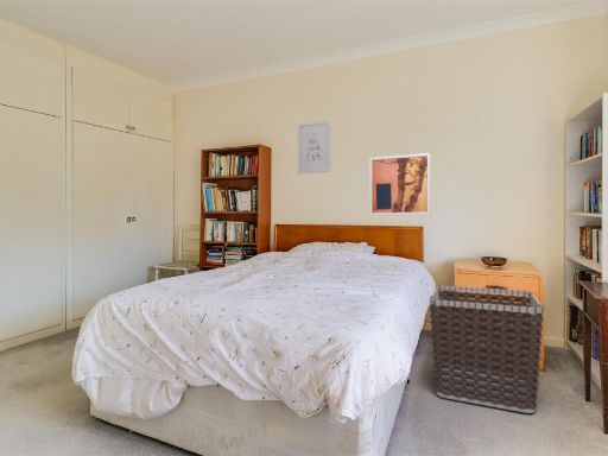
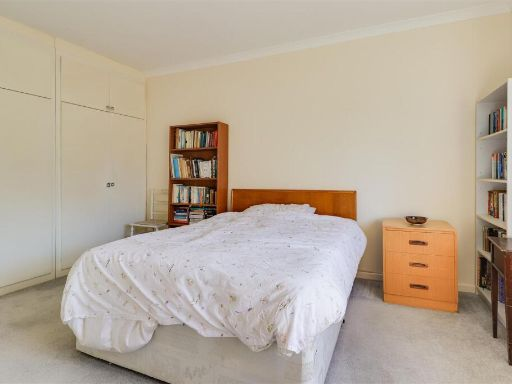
- wall art (399, 185)
- wall art (314, 147)
- clothes hamper (482, 341)
